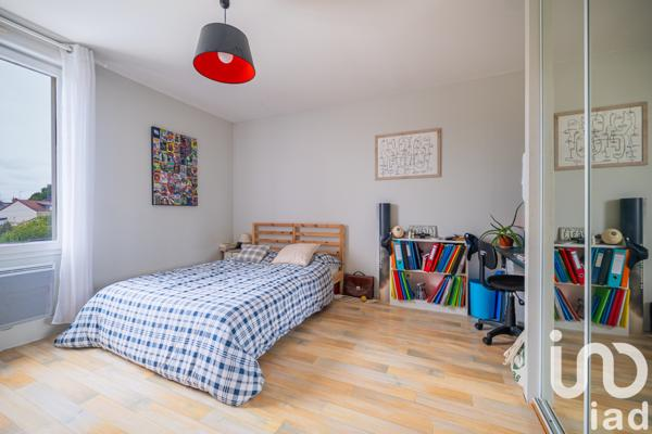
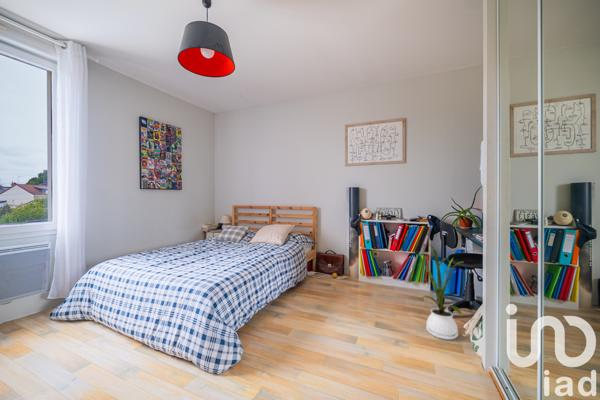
+ house plant (440, 289)
